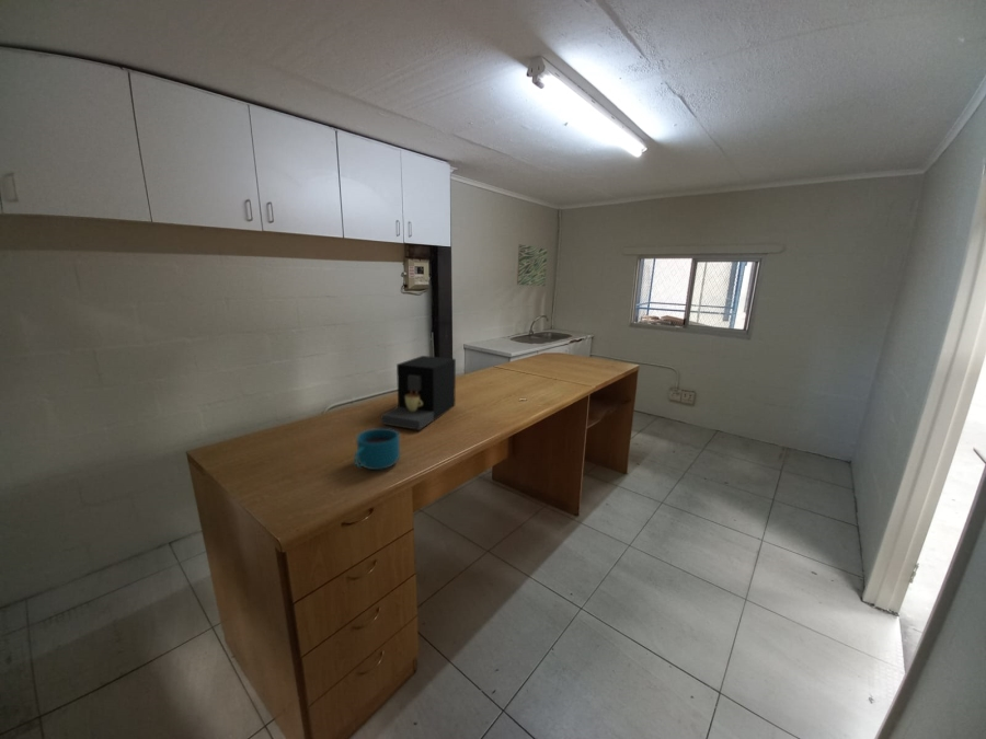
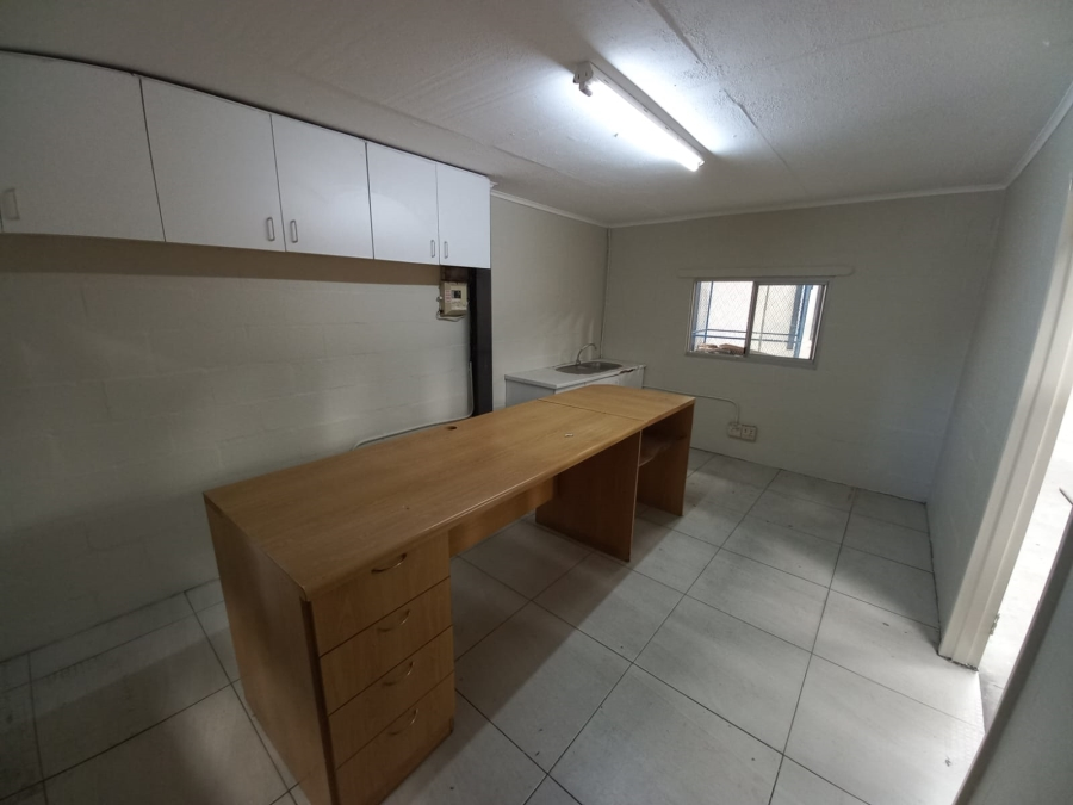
- cup (374, 451)
- wall art (532, 266)
- coffee maker (421, 389)
